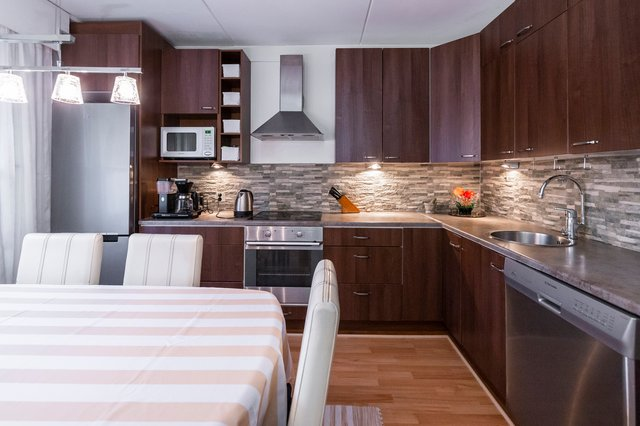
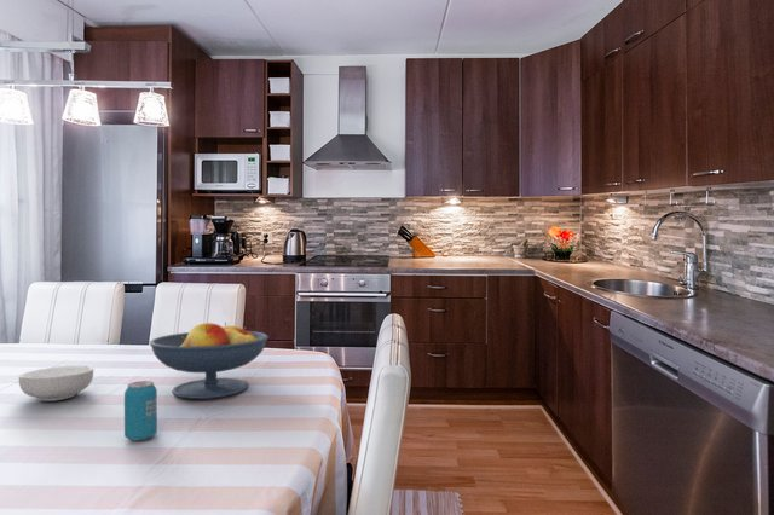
+ fruit bowl (210, 354)
+ beverage can (140, 410)
+ cereal bowl (57, 383)
